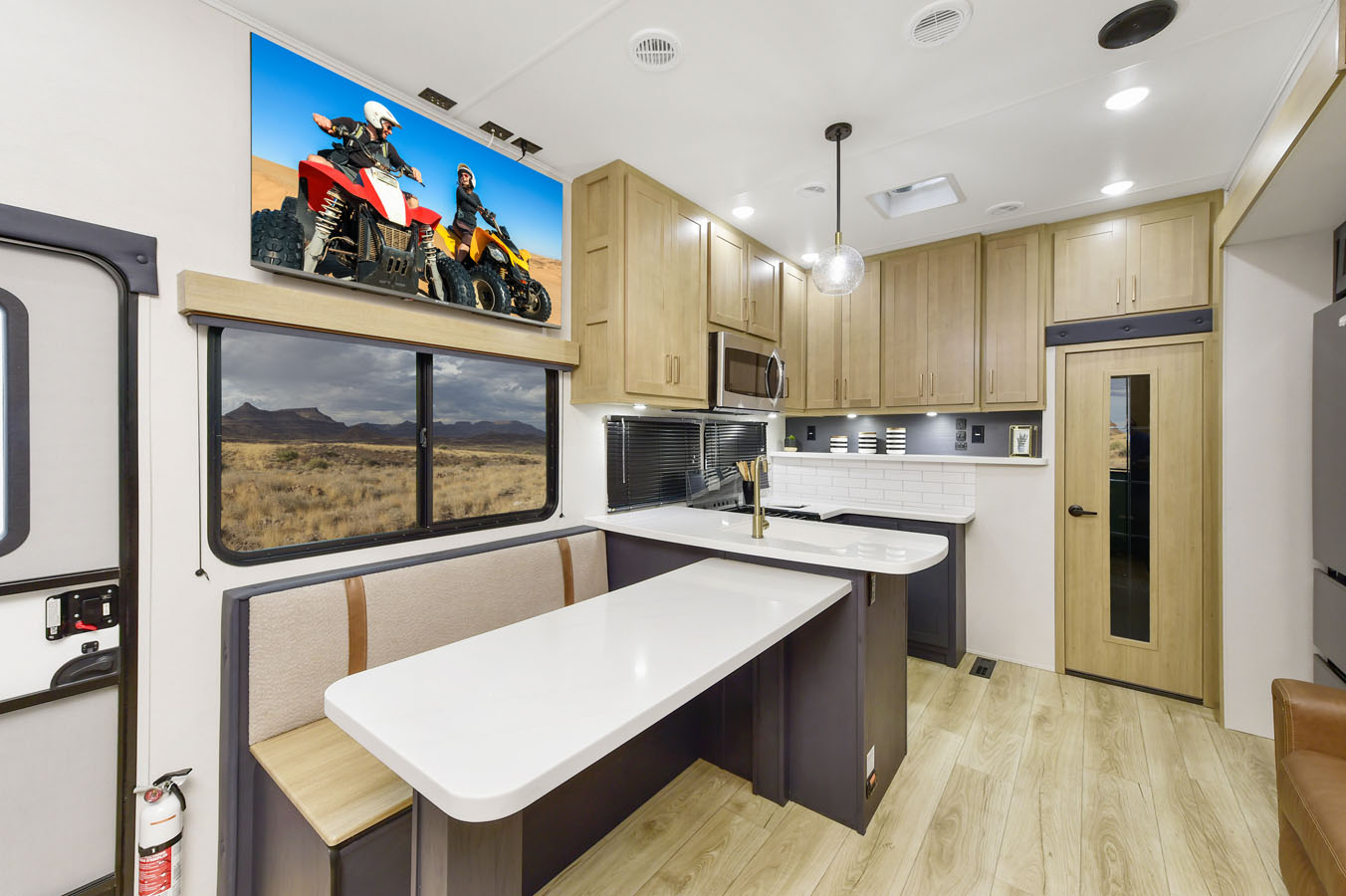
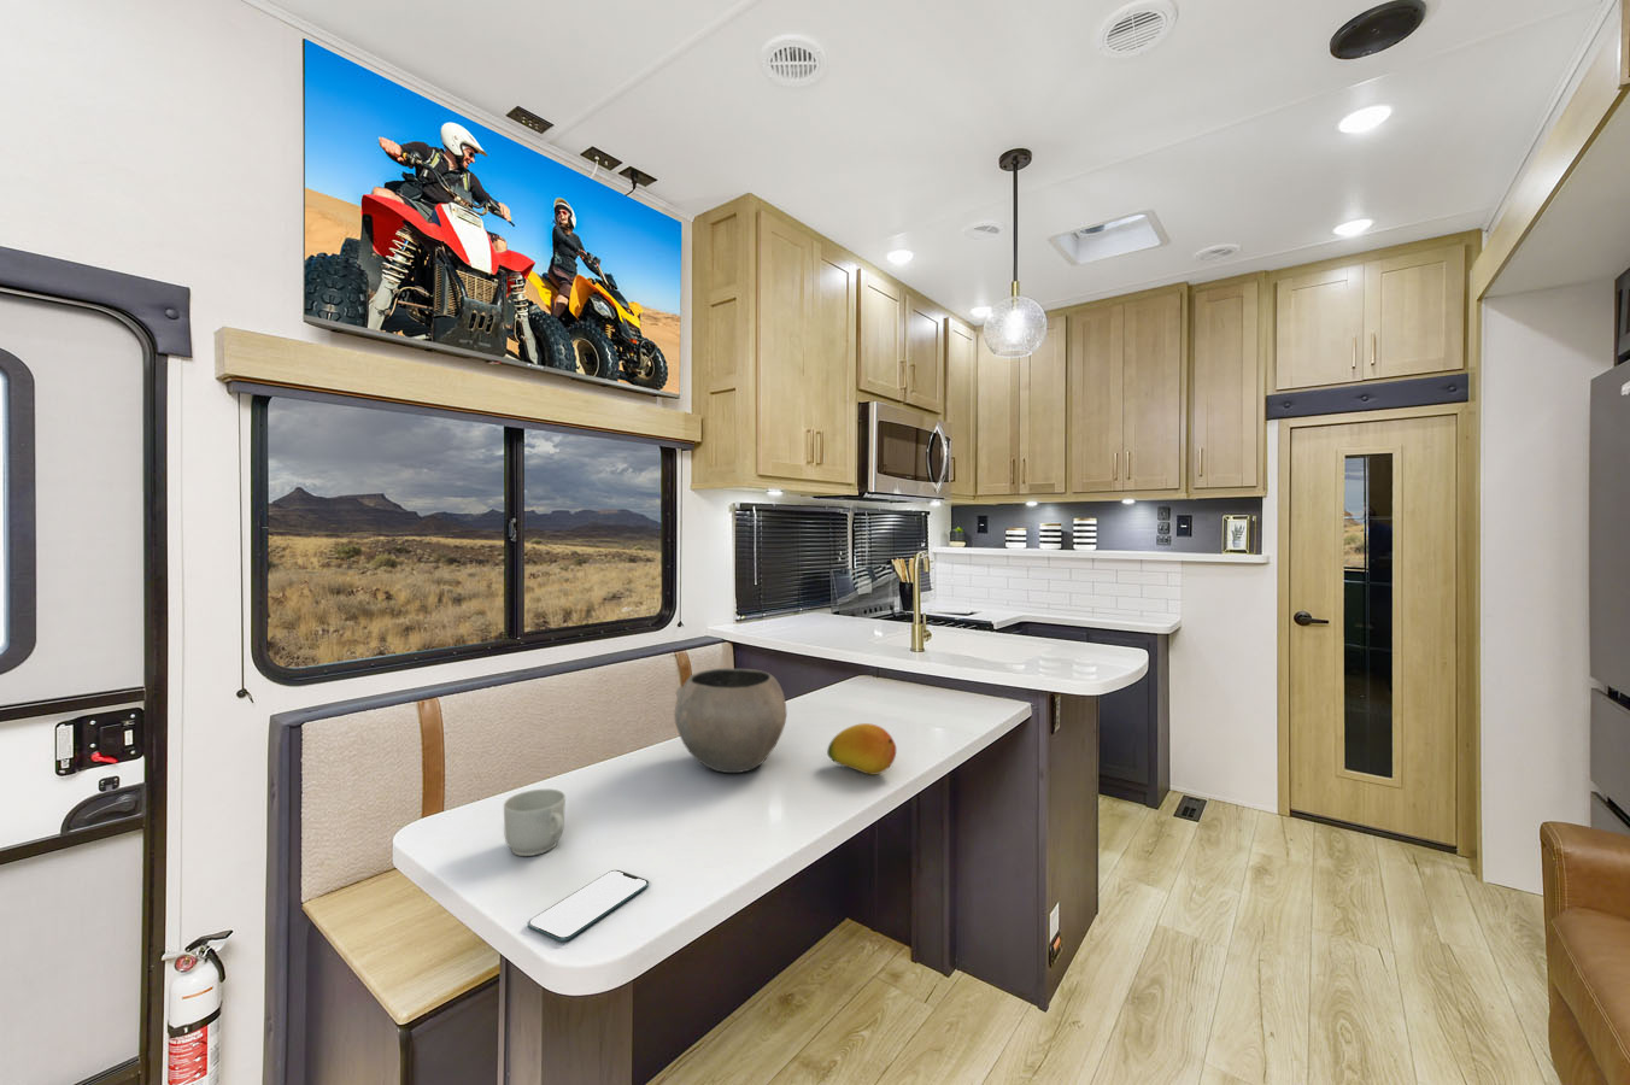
+ smartphone (591, 902)
+ mug (539, 825)
+ bowl (730, 718)
+ fruit (862, 746)
